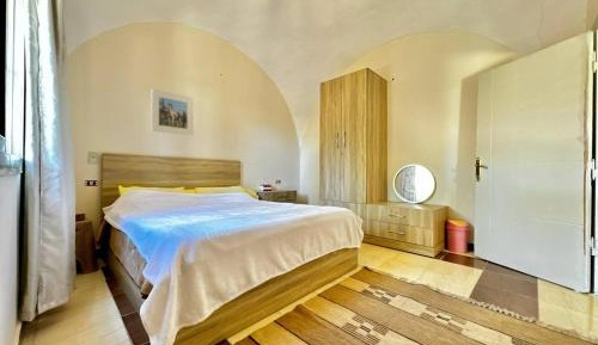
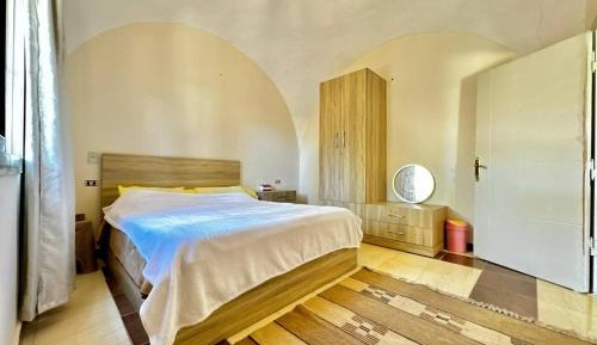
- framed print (173, 113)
